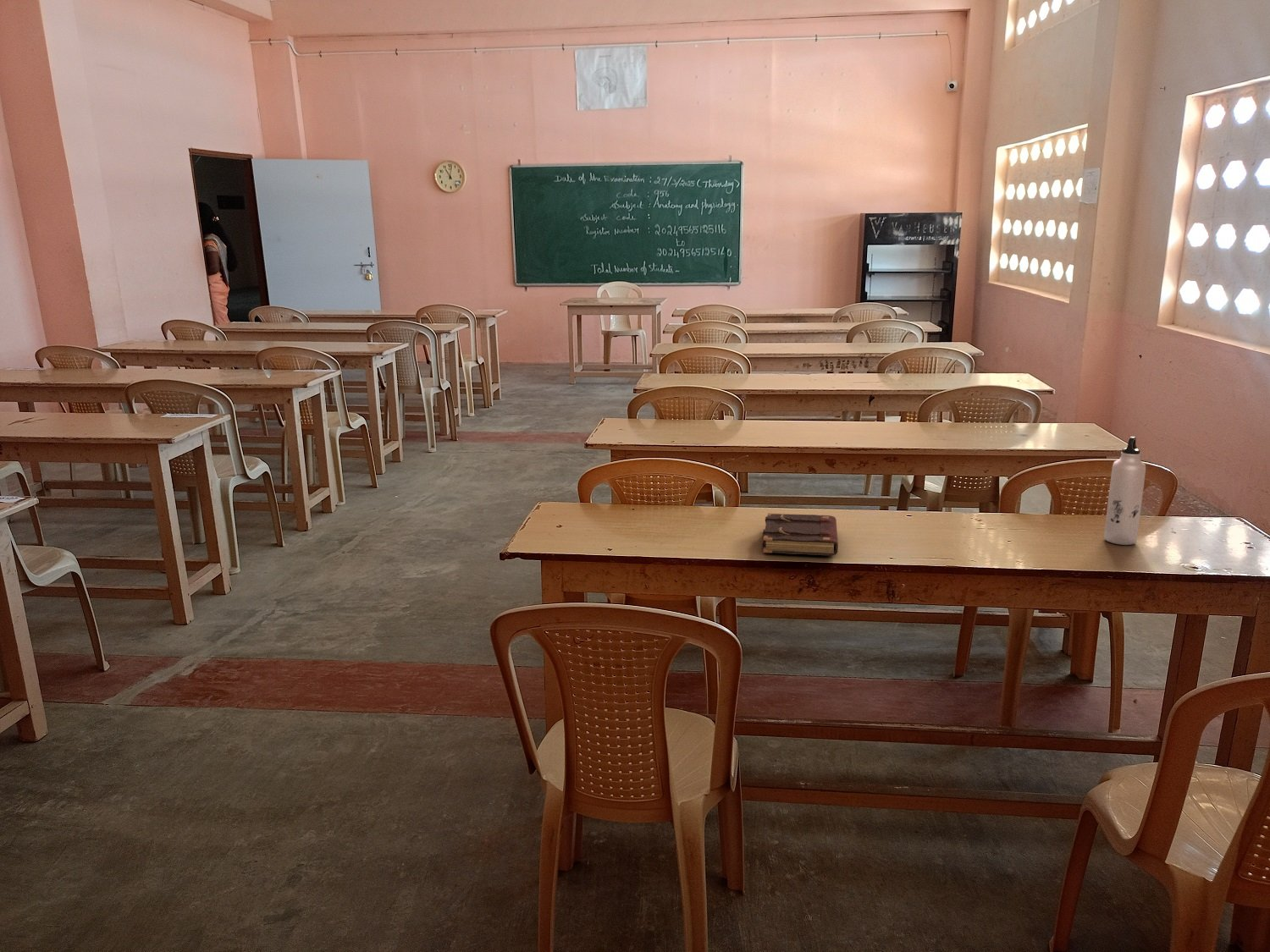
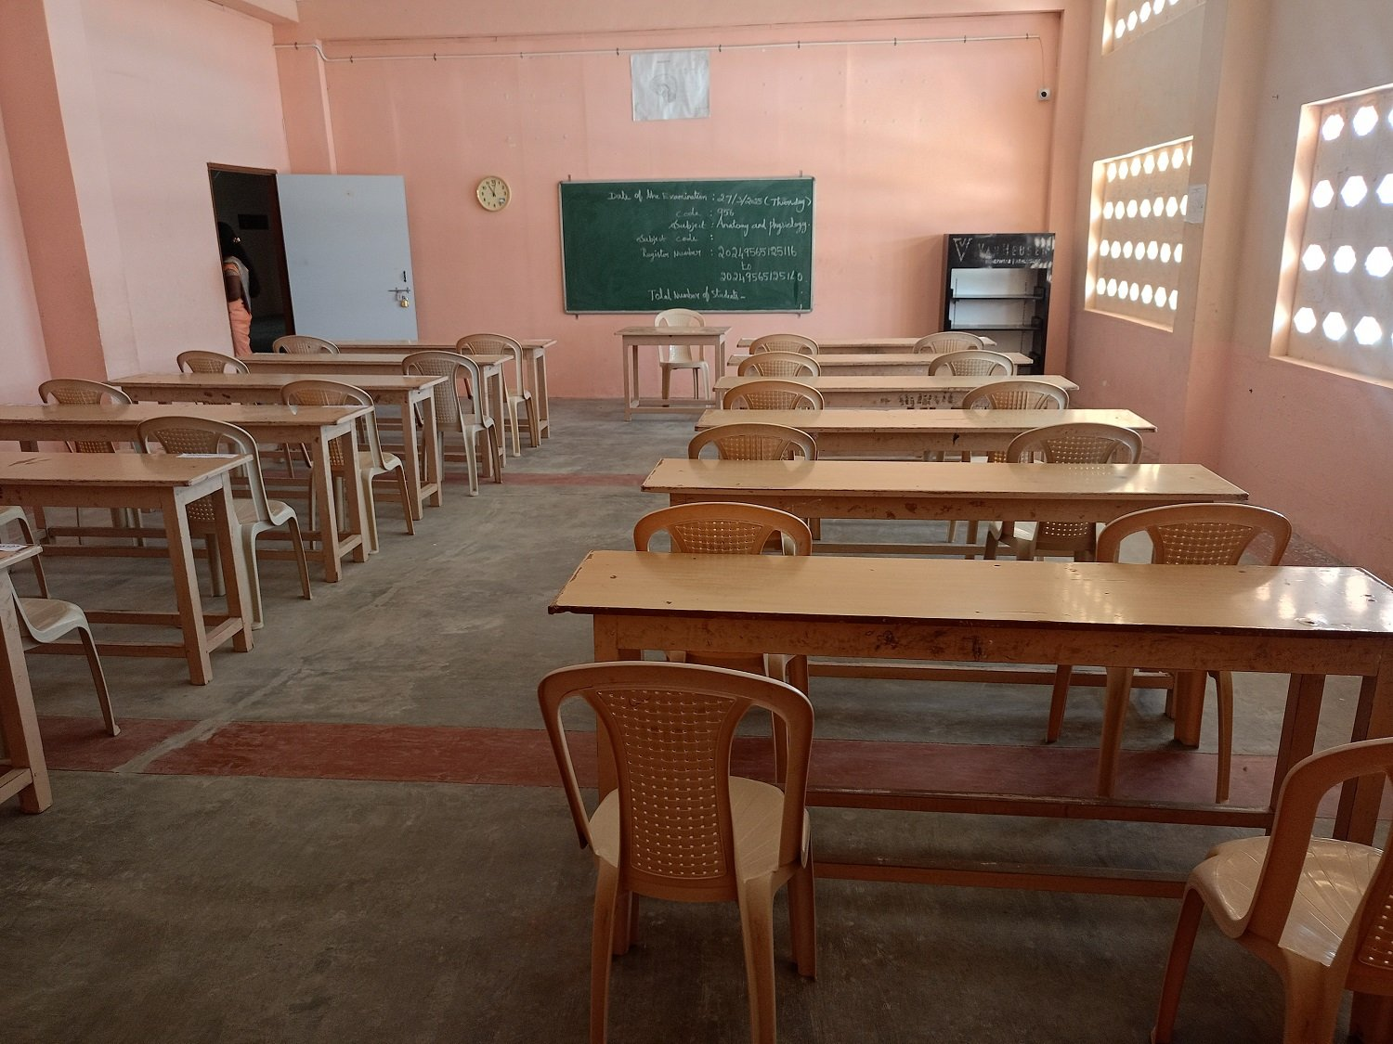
- water bottle (1126, 489)
- book (799, 532)
